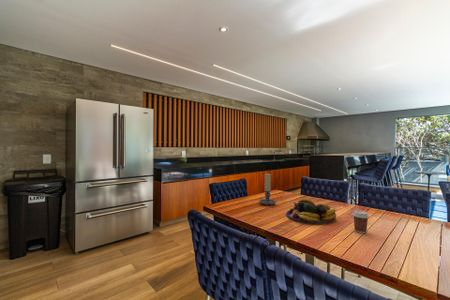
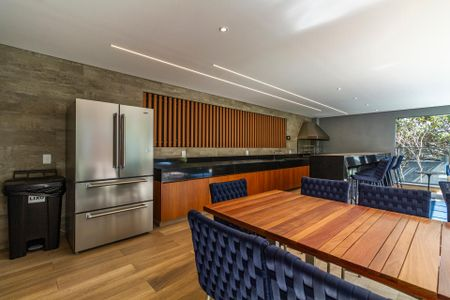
- candle holder (266, 188)
- coffee cup (360, 221)
- fruit bowl (309, 207)
